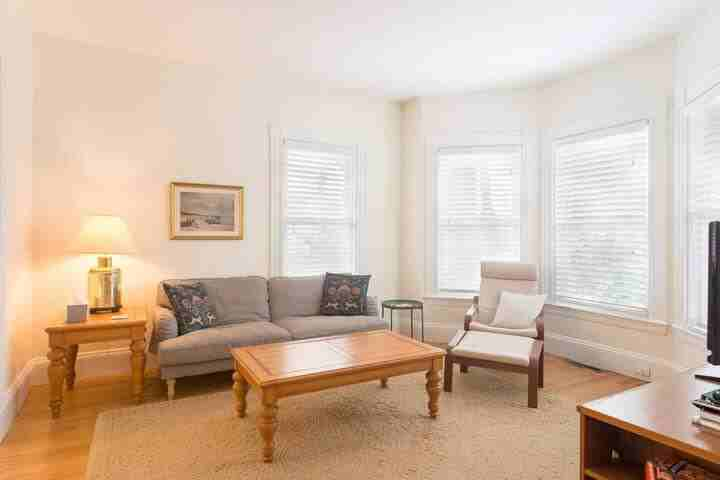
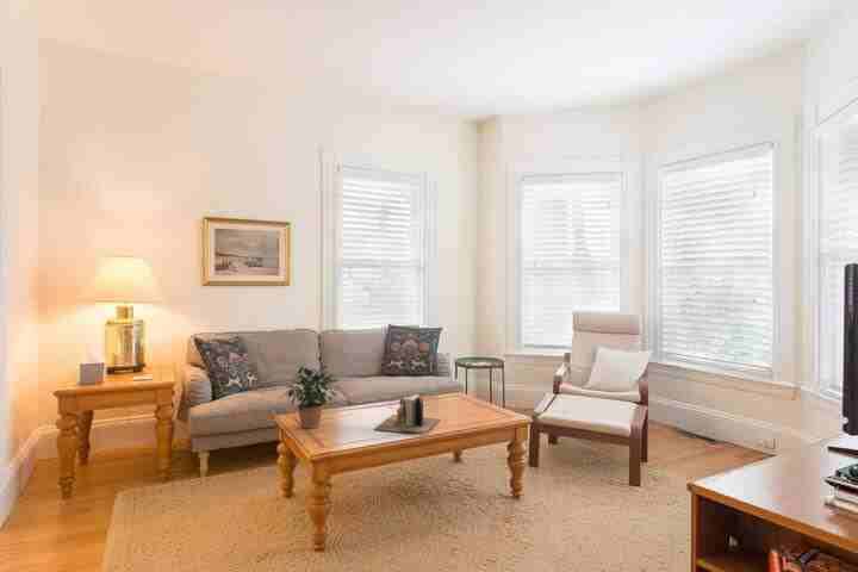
+ potted plant (313, 392)
+ books (408, 410)
